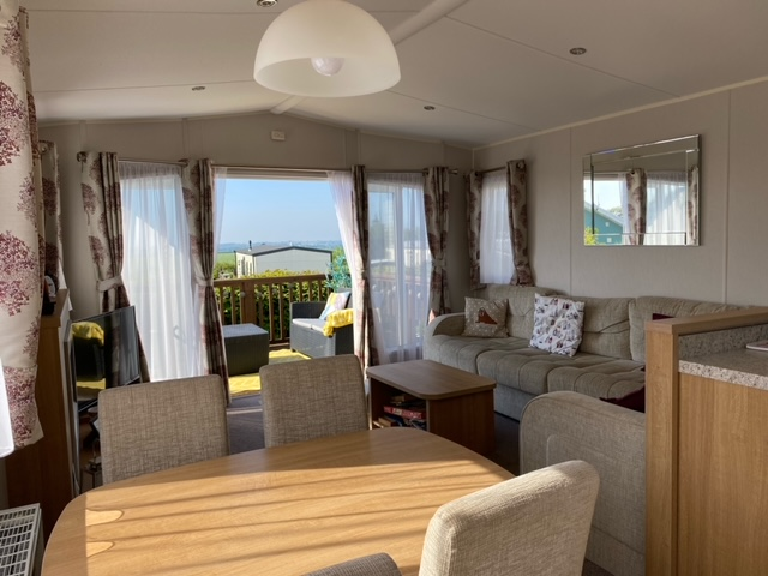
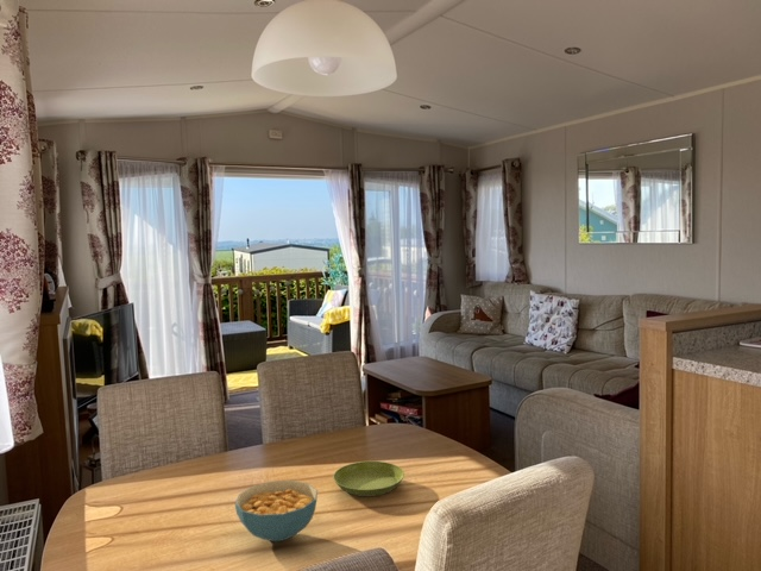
+ cereal bowl (277, 515)
+ saucer (369, 479)
